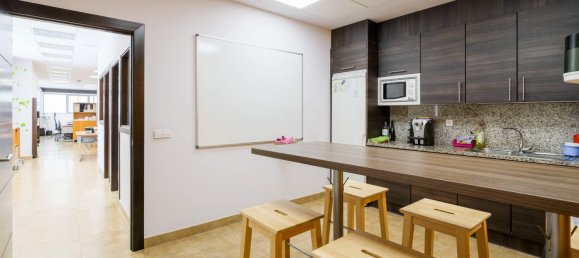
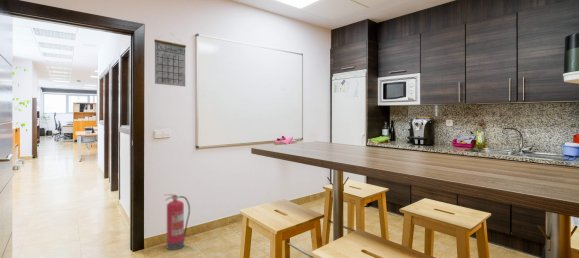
+ calendar (170, 58)
+ fire extinguisher (177, 219)
